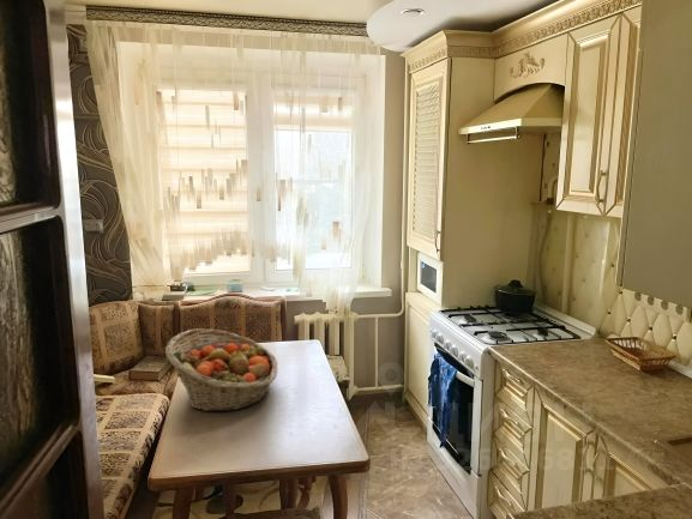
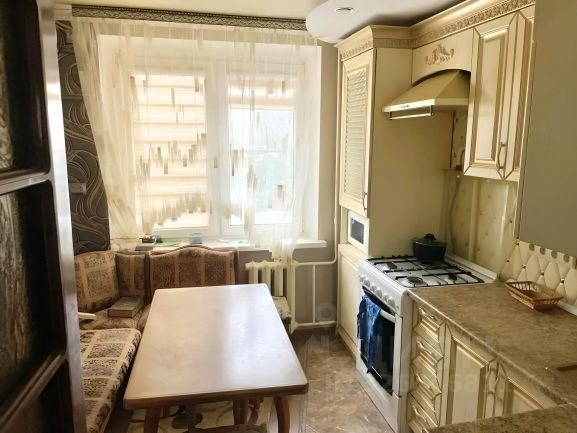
- fruit basket (223, 366)
